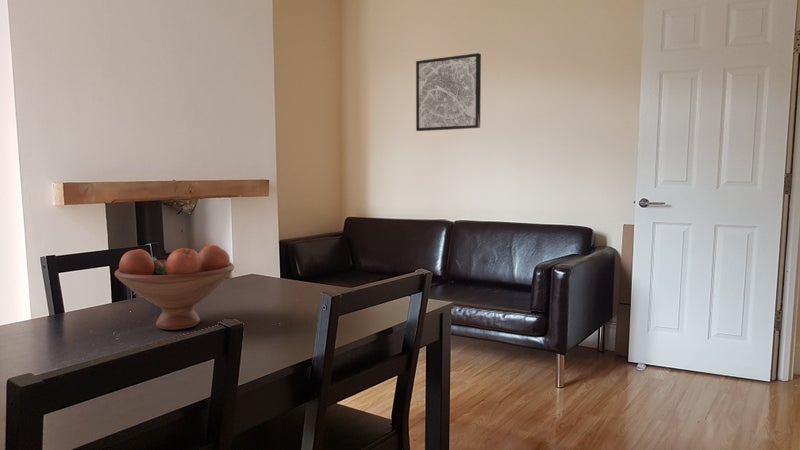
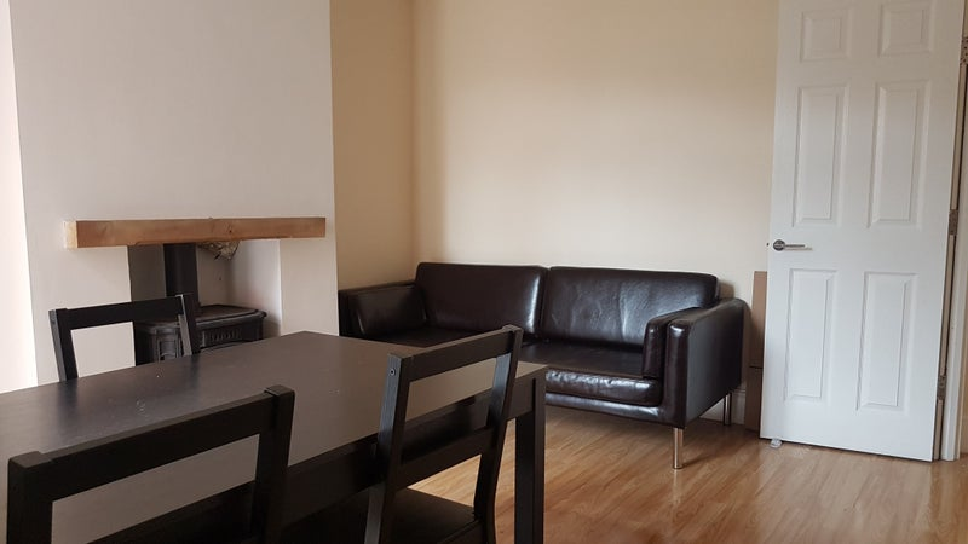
- wall art (447, 93)
- fruit bowl (176, 284)
